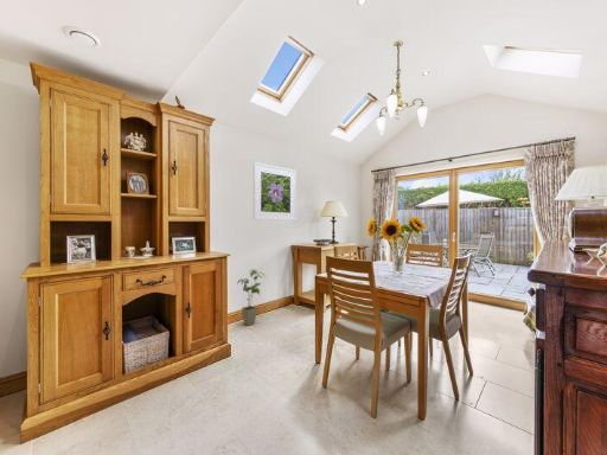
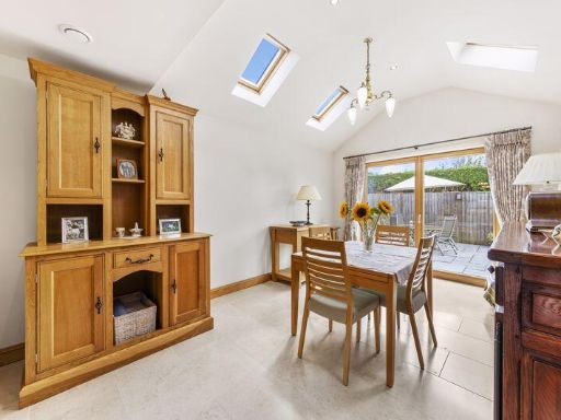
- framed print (275, 193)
- house plant (253, 294)
